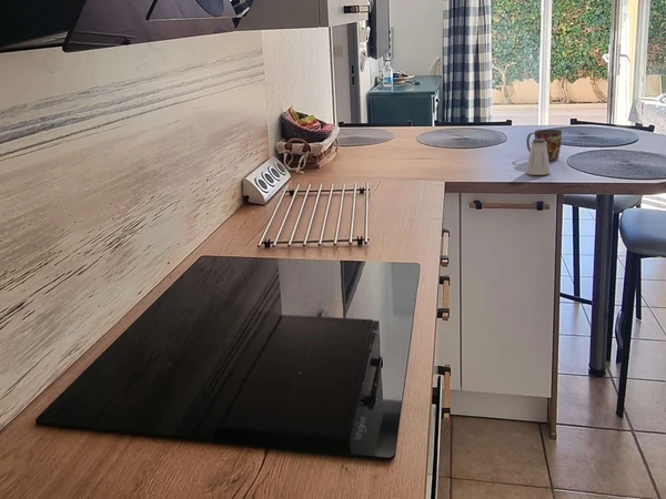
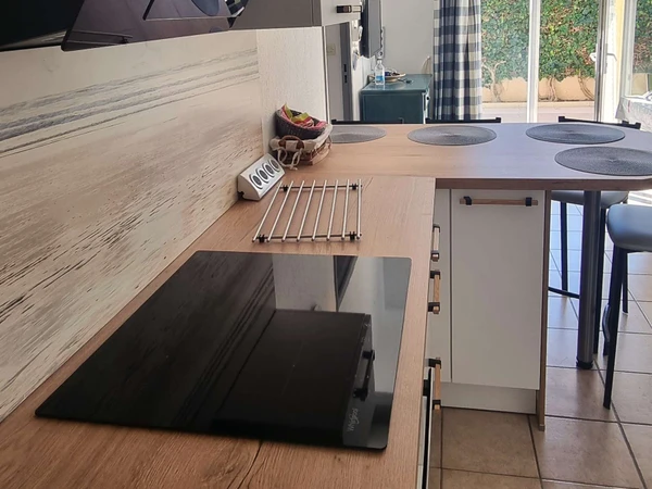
- mug (546, 144)
- saltshaker (538, 155)
